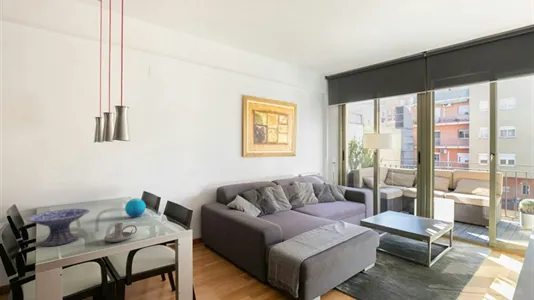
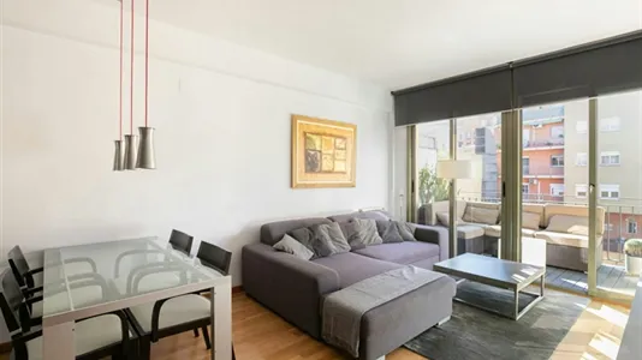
- decorative orb (135, 207)
- decorative bowl (59, 227)
- candle holder (121, 231)
